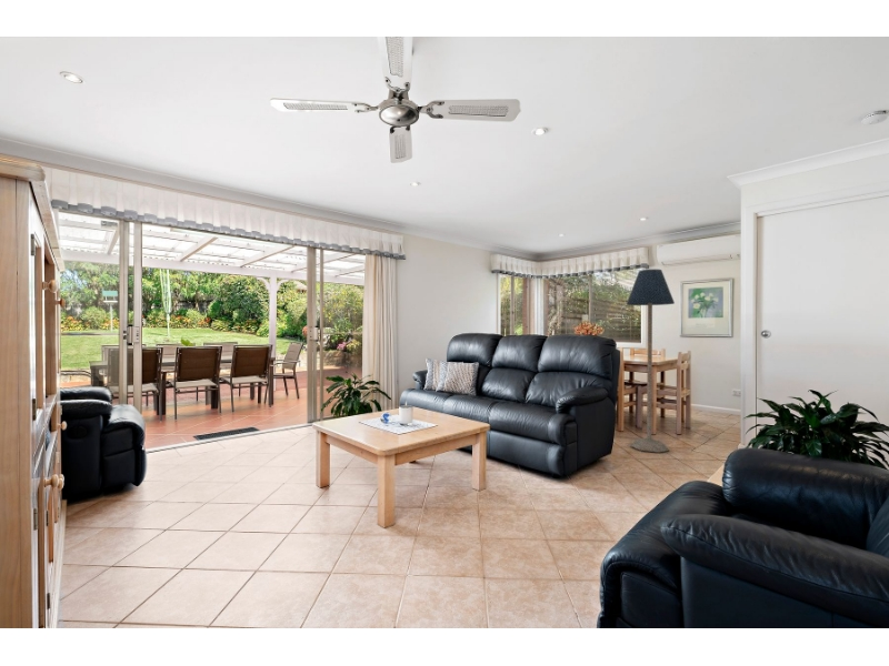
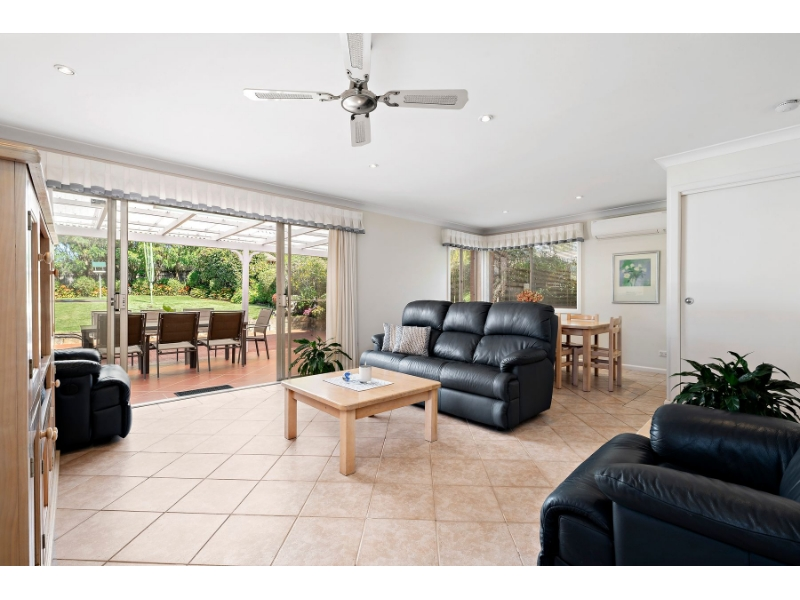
- floor lamp (649, 359)
